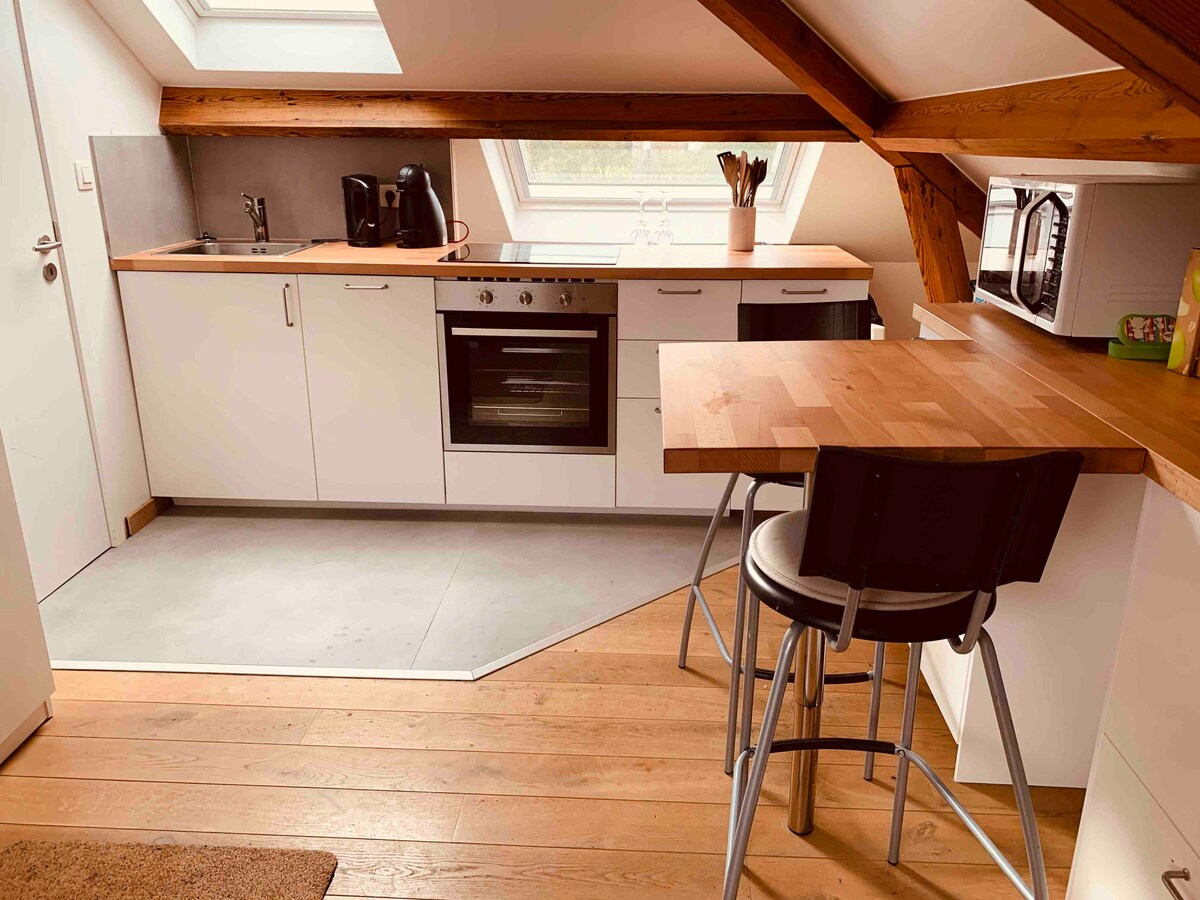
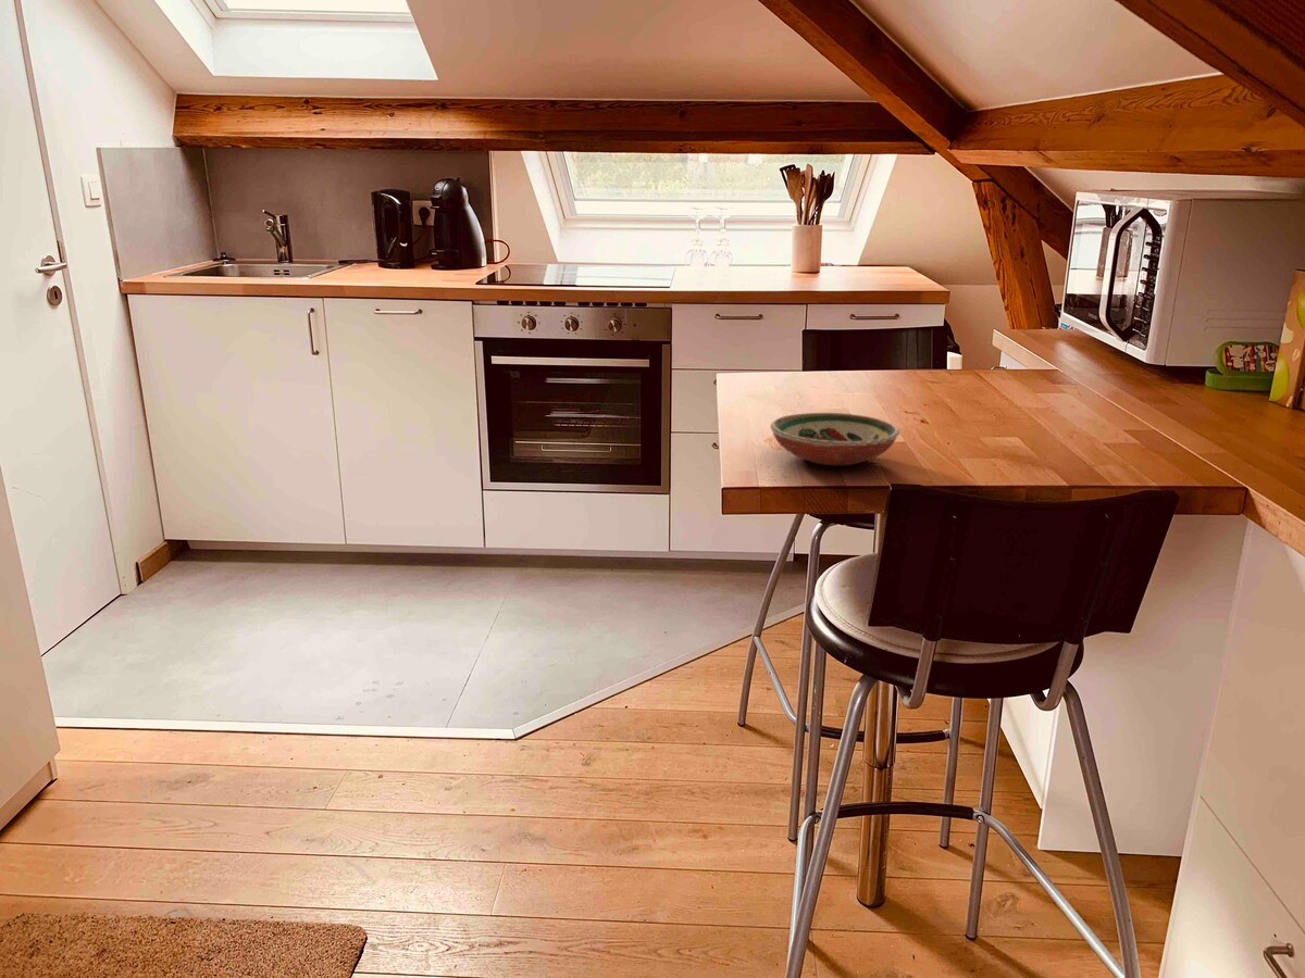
+ decorative bowl (833, 441)
